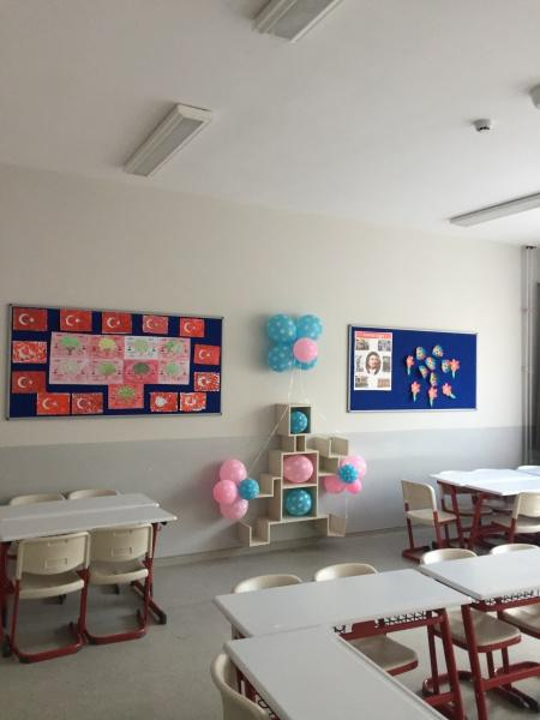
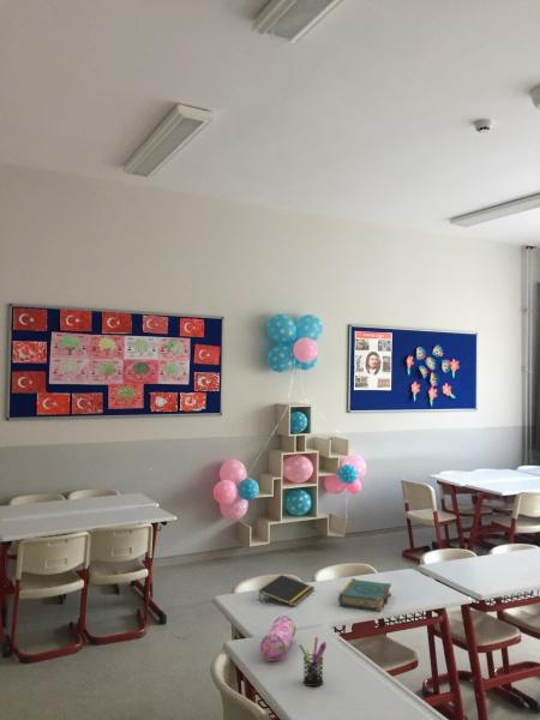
+ book (365, 594)
+ pencil case (278, 636)
+ pen holder (311, 659)
+ notepad (287, 589)
